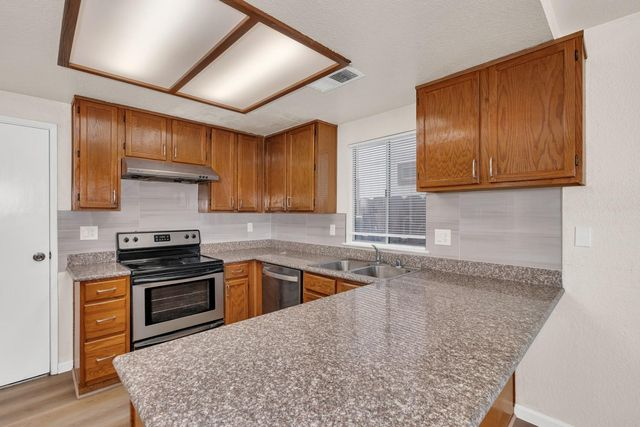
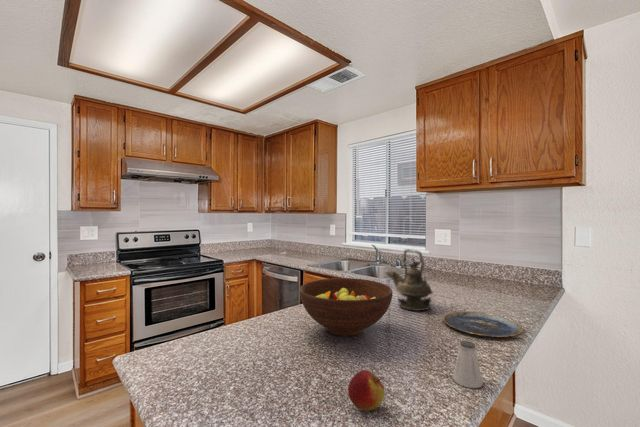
+ plate (480, 324)
+ fruit bowl (345, 308)
+ apple (366, 390)
+ teapot (405, 276)
+ saltshaker (467, 361)
